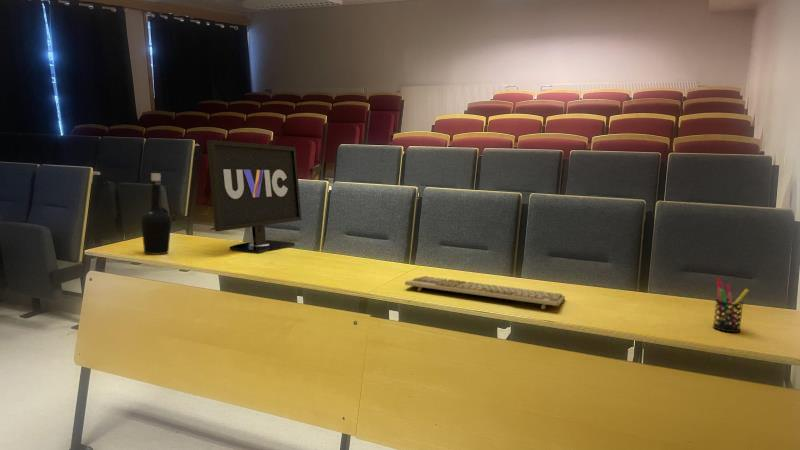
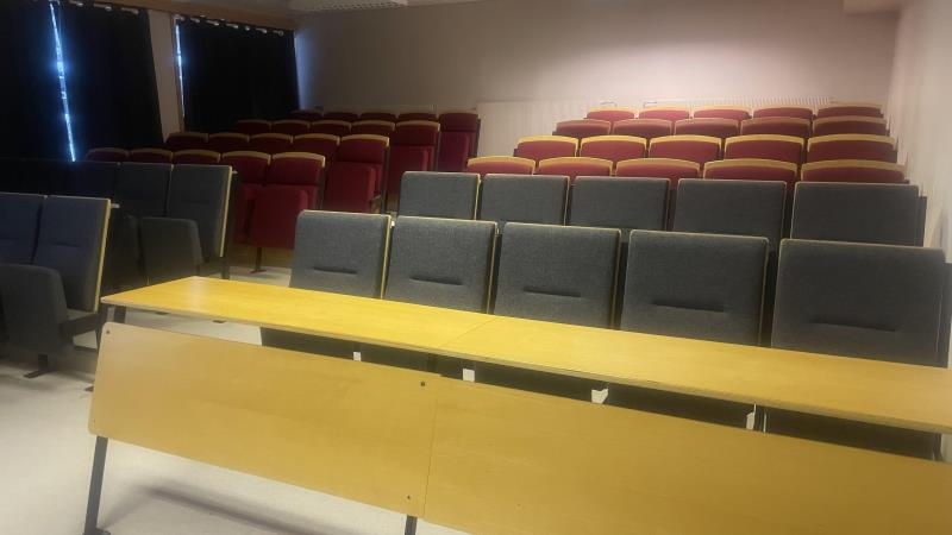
- monitor (261, 196)
- keyboard (483, 289)
- bottle (156, 213)
- pen holder (726, 304)
